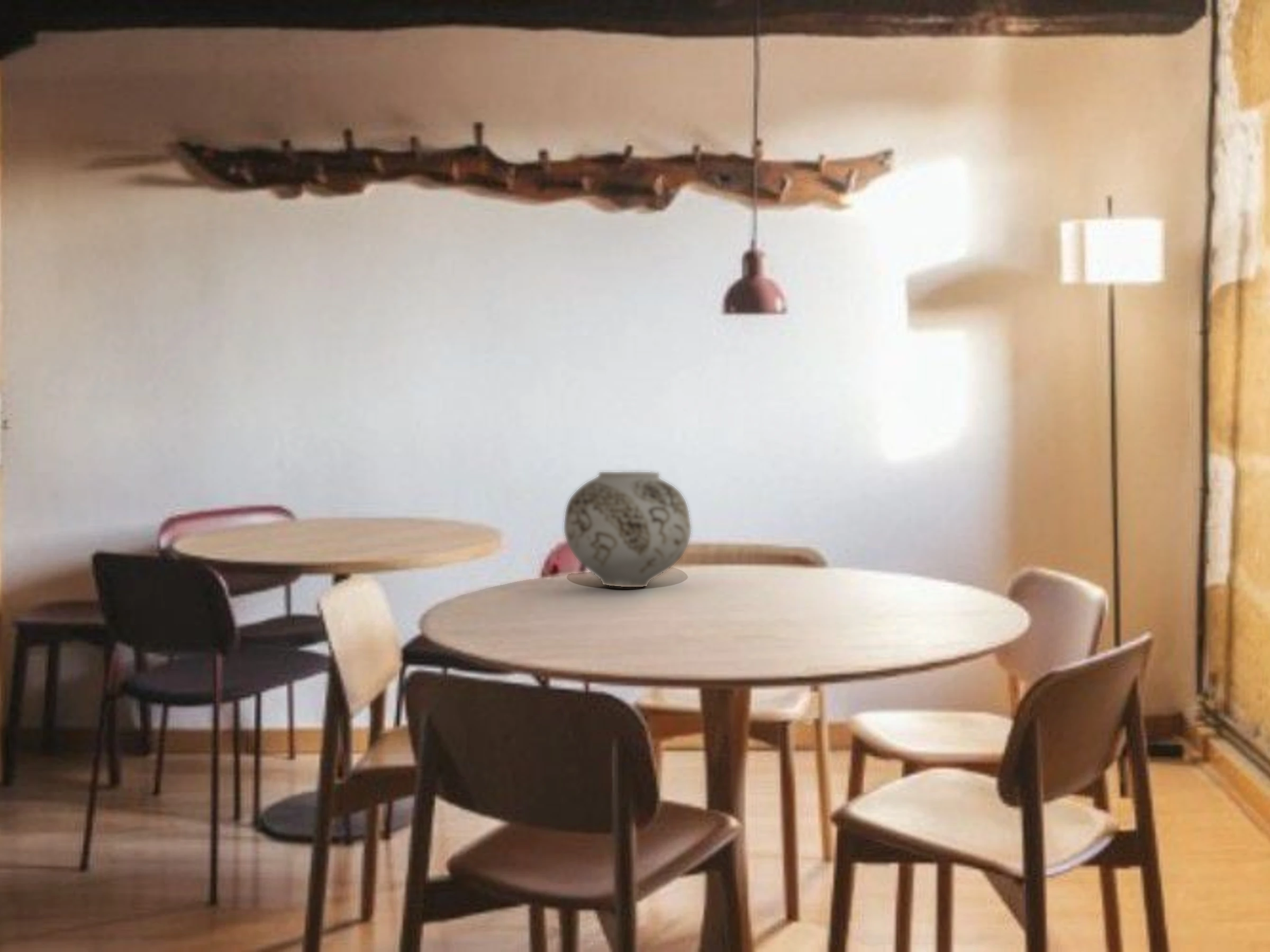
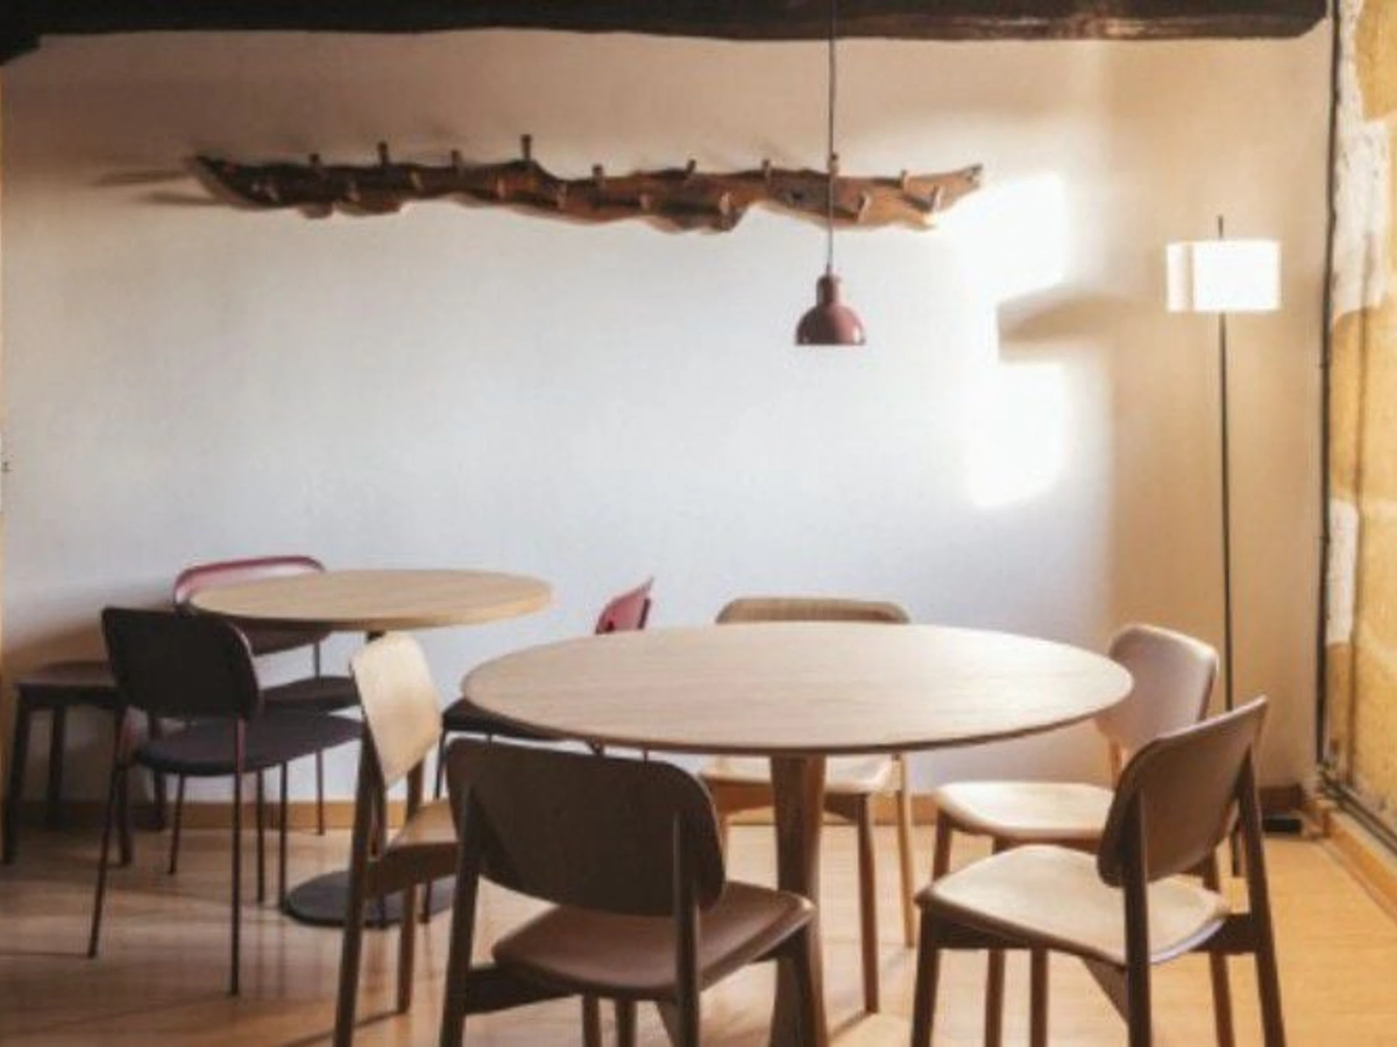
- vase (627, 528)
